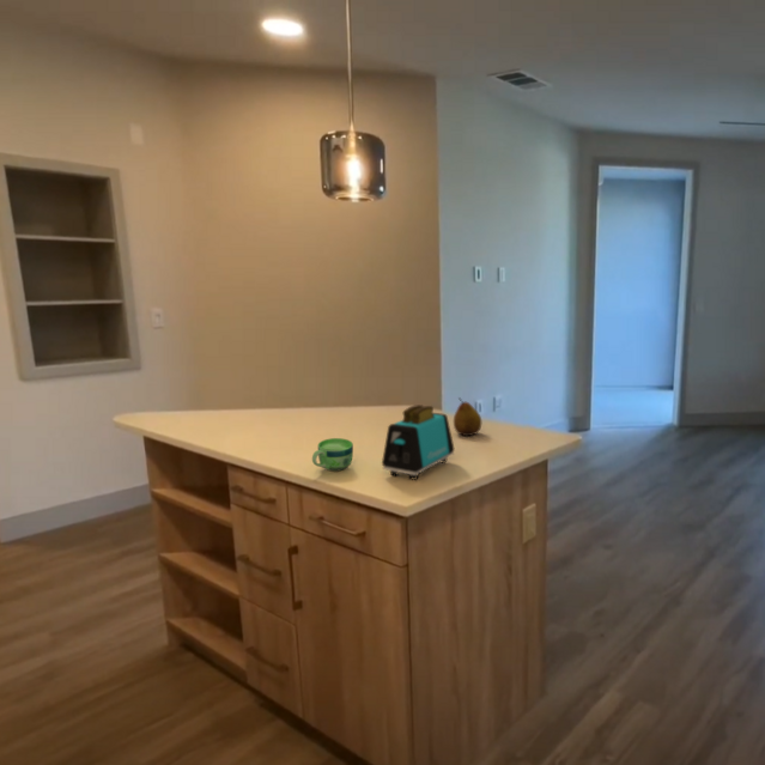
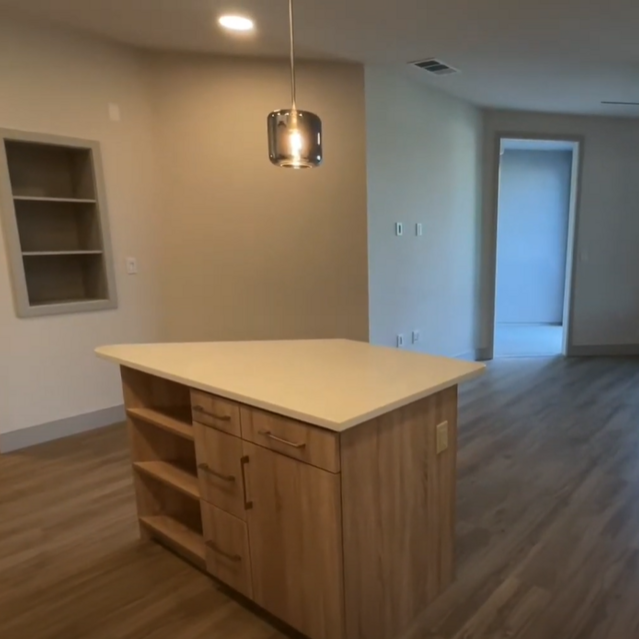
- fruit (467, 415)
- toaster (418, 437)
- cup (332, 456)
